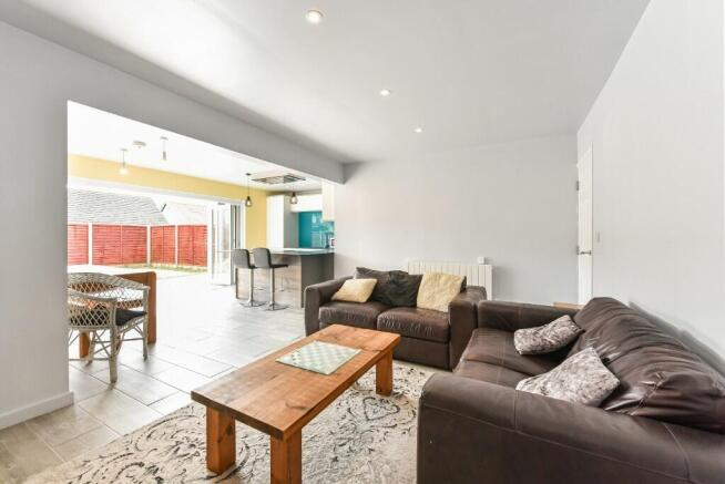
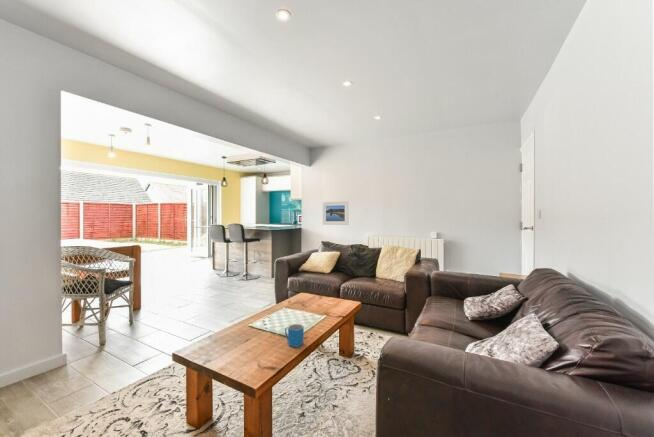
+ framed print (335, 213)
+ mug (293, 334)
